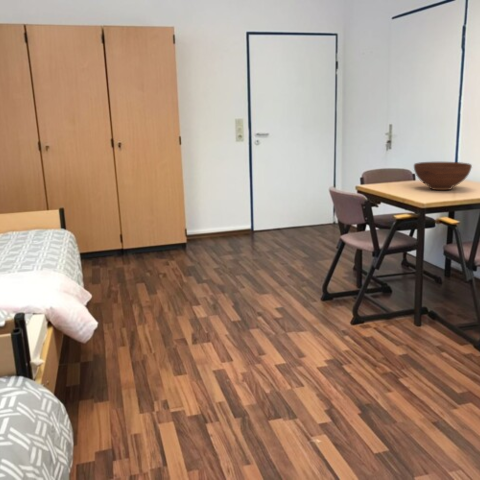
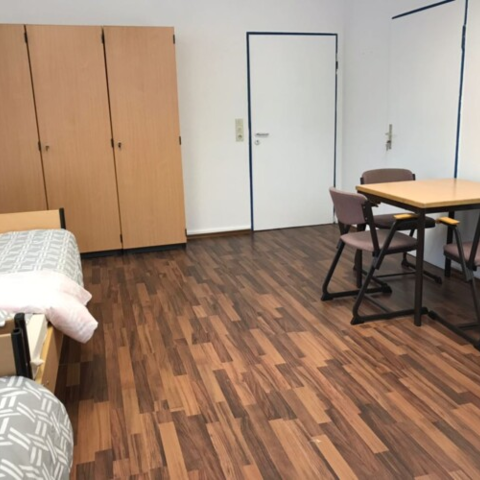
- fruit bowl (441, 176)
